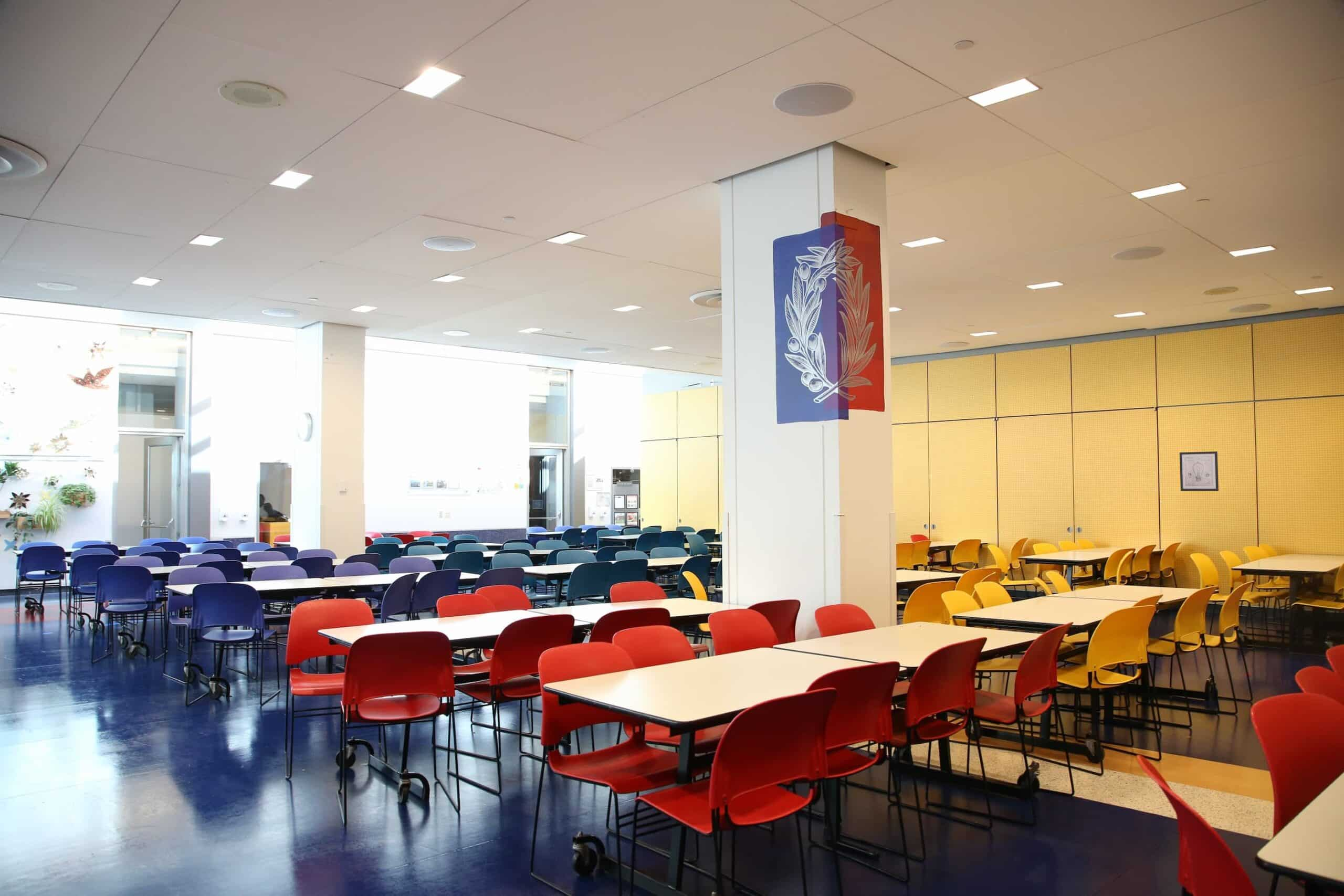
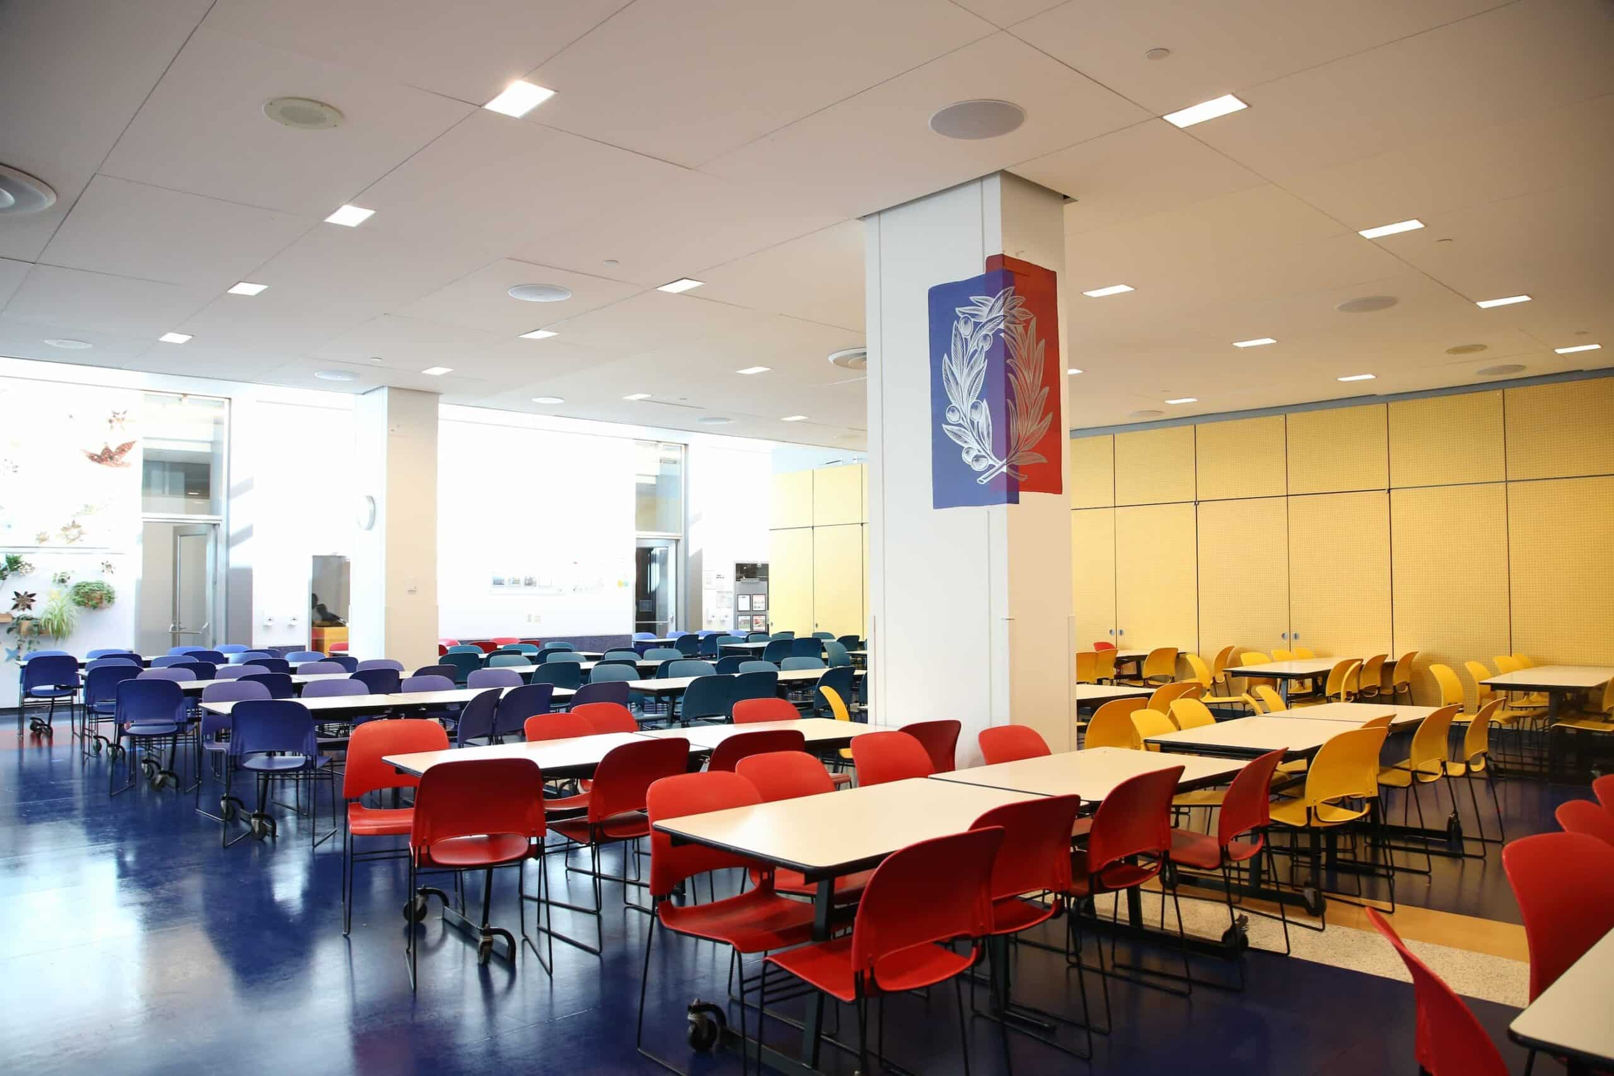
- wall art (1199, 471)
